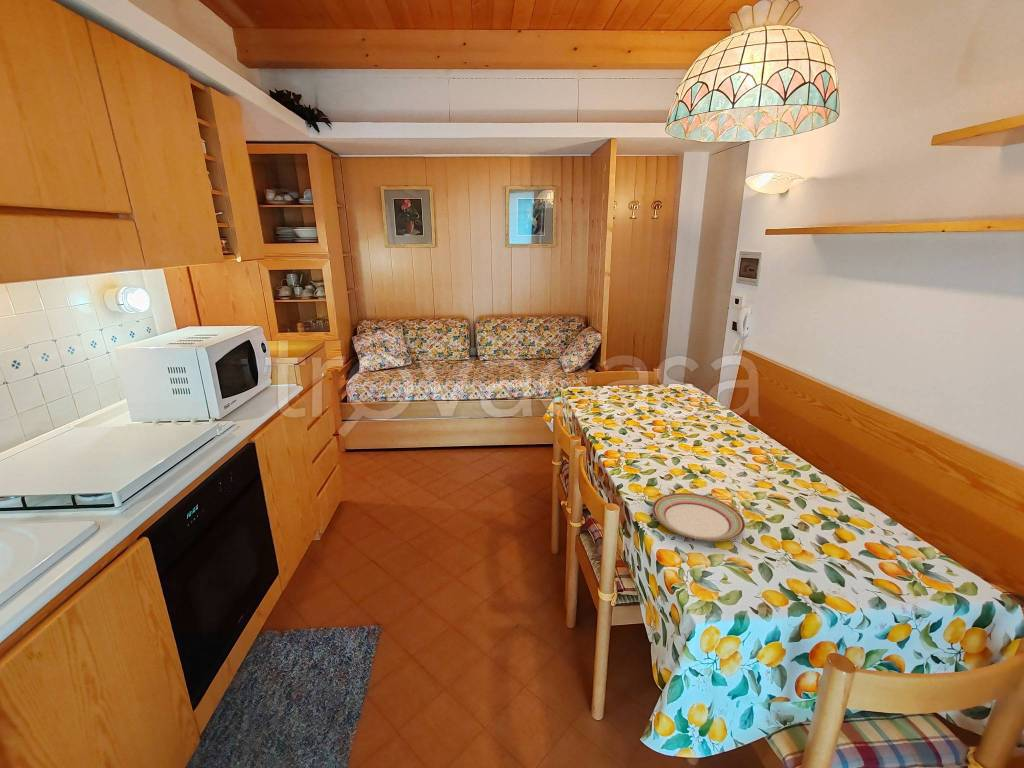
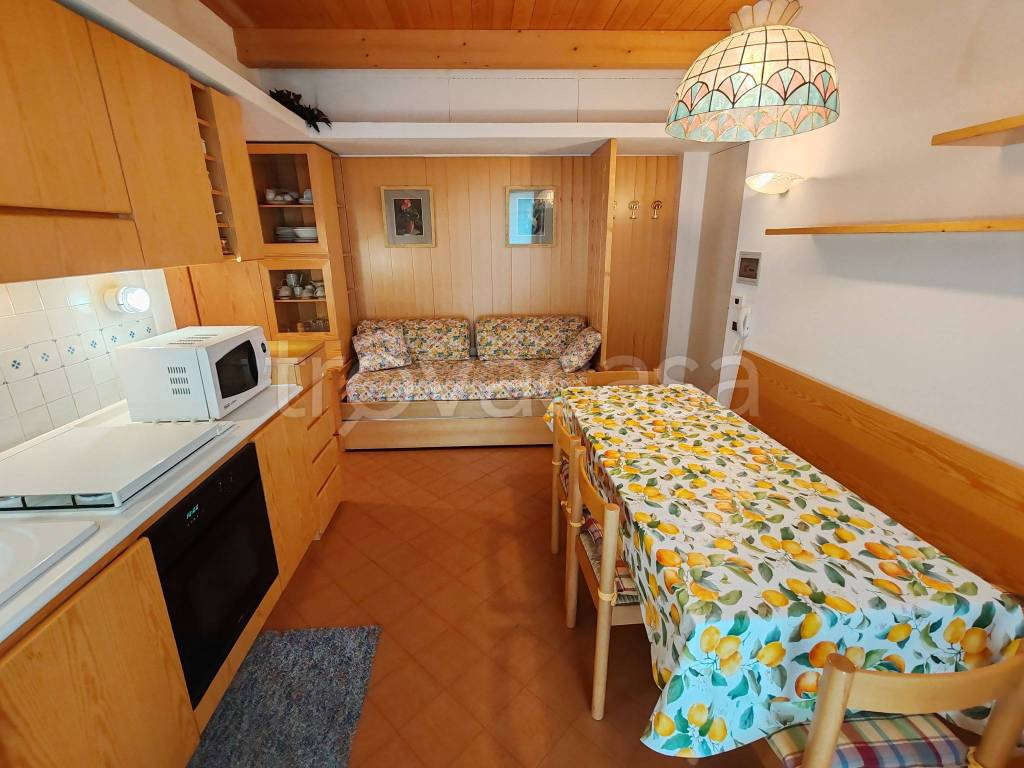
- plate (696, 518)
